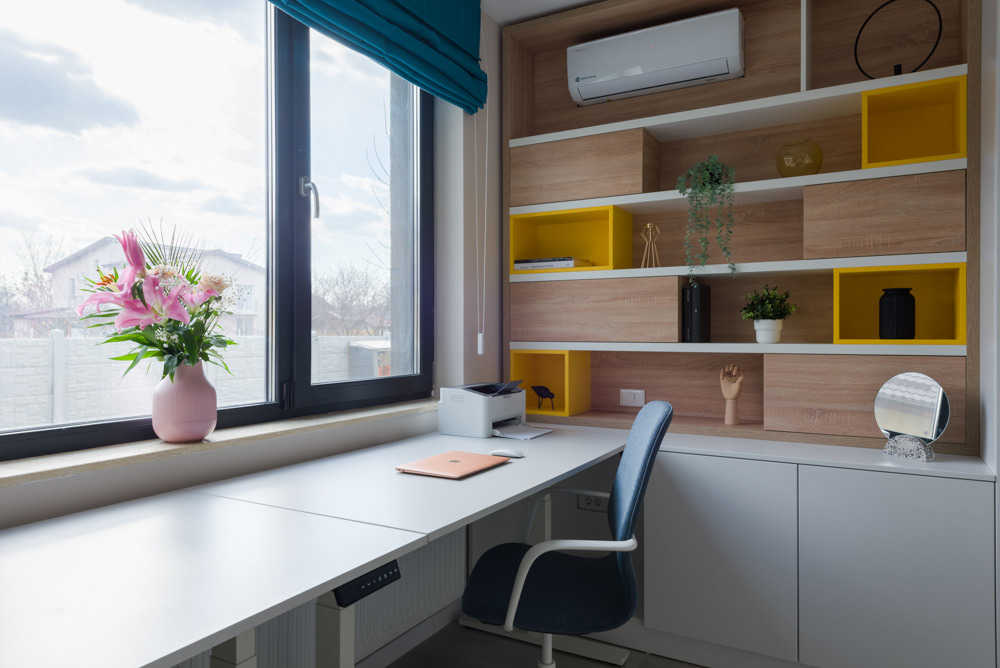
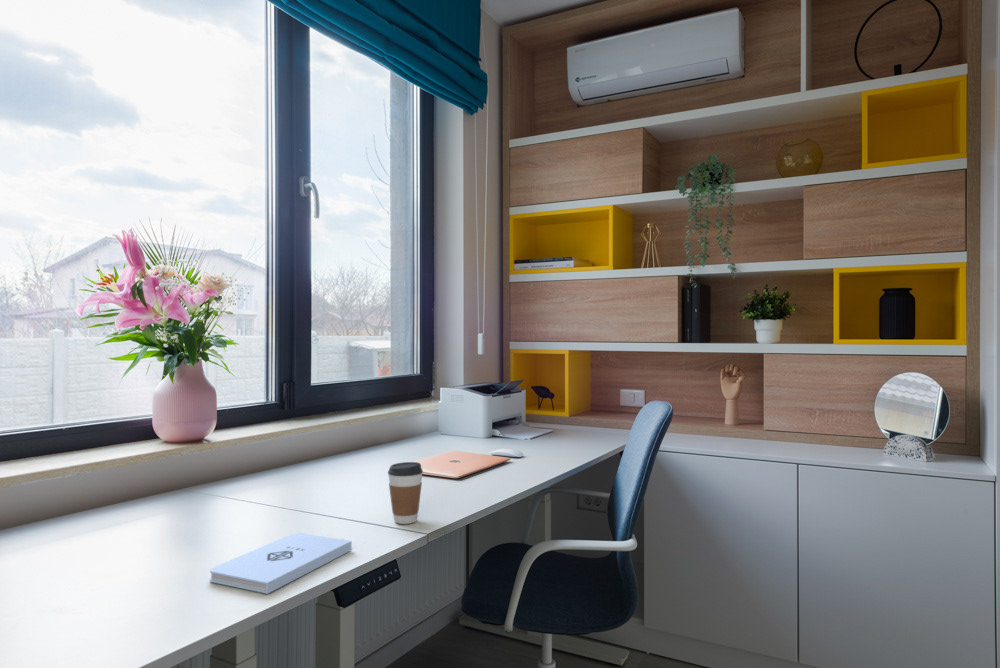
+ notepad (283, 559)
+ coffee cup (405, 492)
